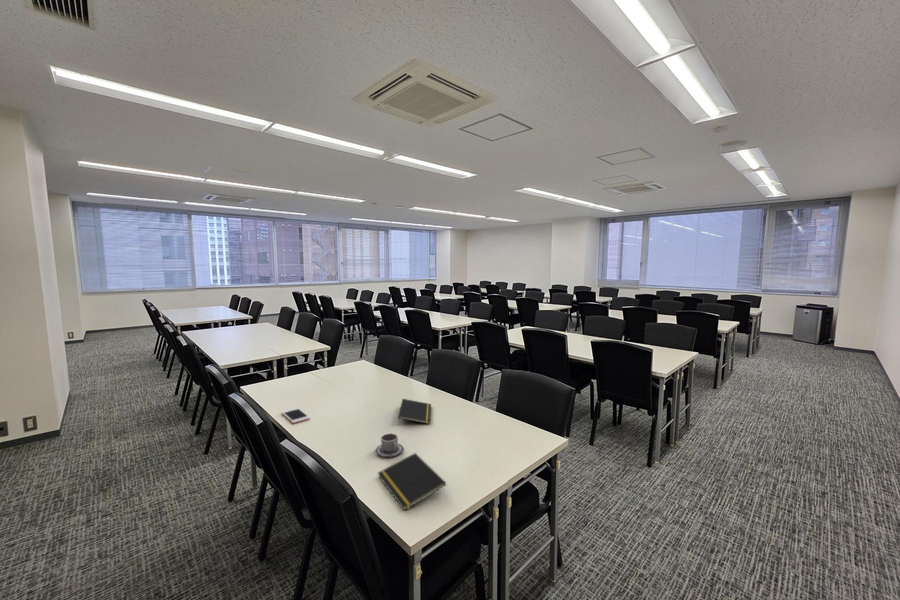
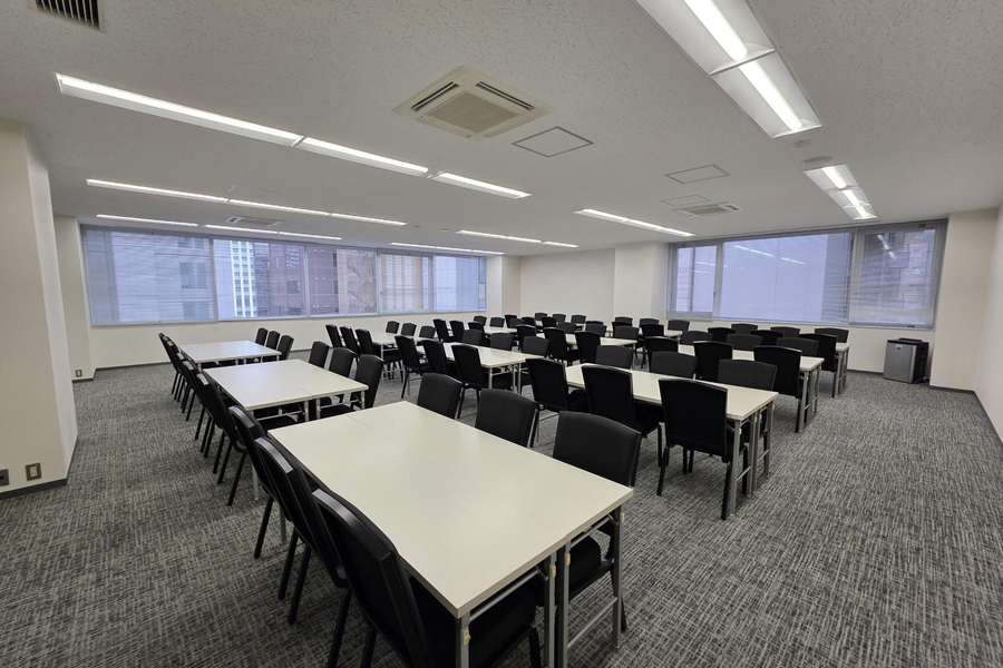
- notepad (410, 478)
- cell phone (295, 415)
- cup (389, 444)
- notepad (415, 410)
